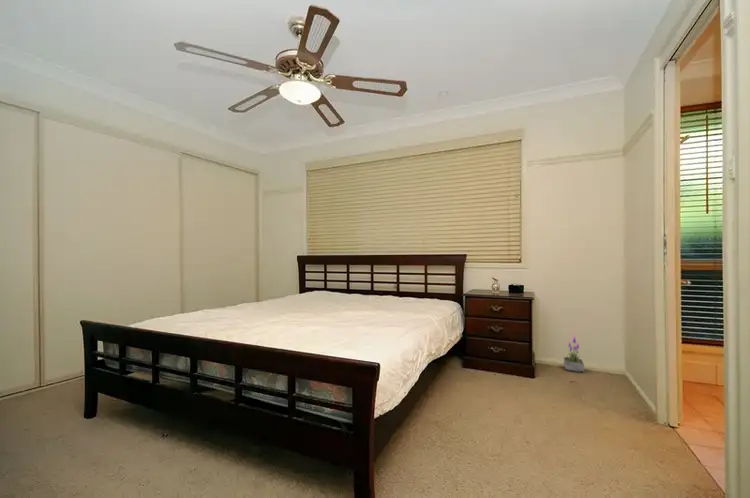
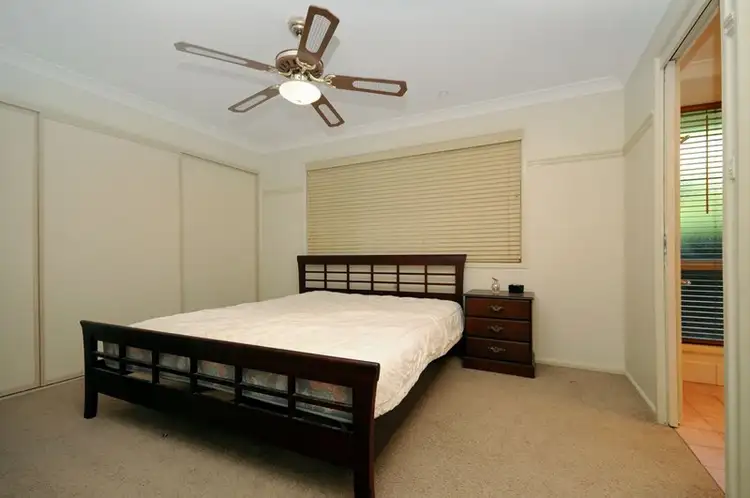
- potted plant (573, 351)
